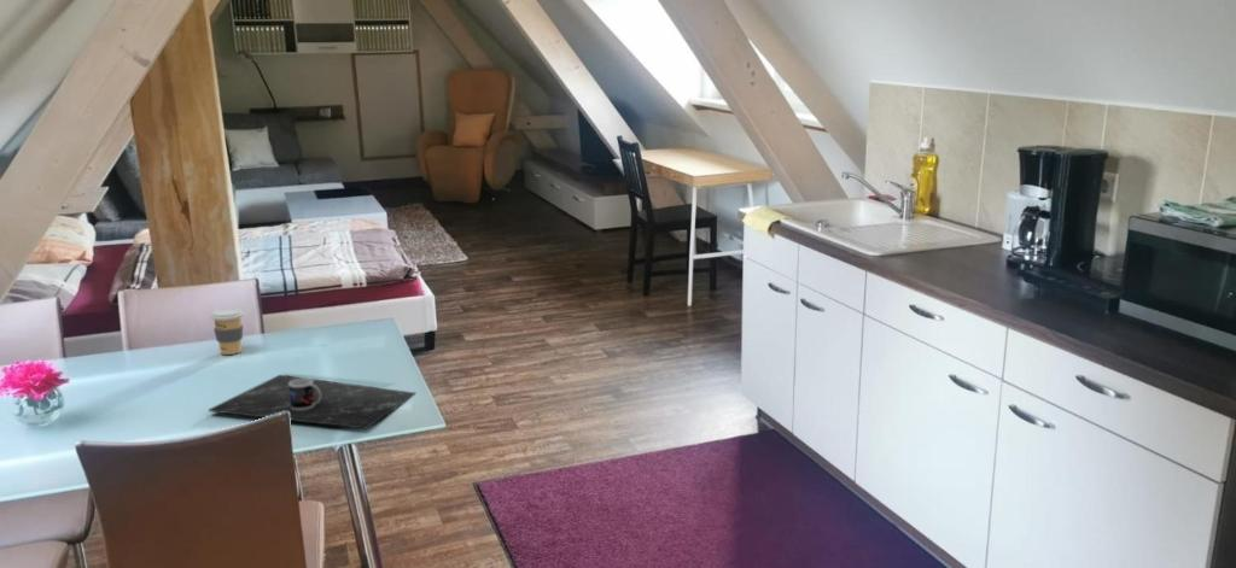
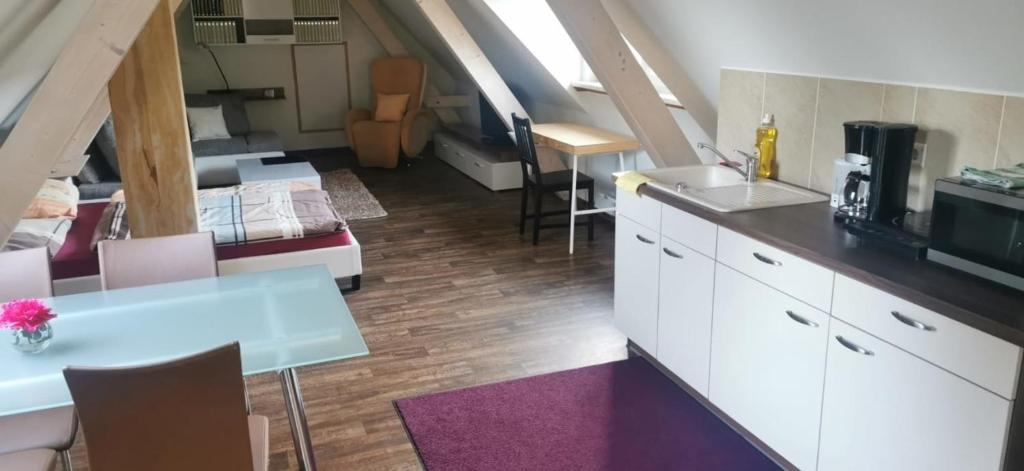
- coffee cup (228, 332)
- placemat (319, 386)
